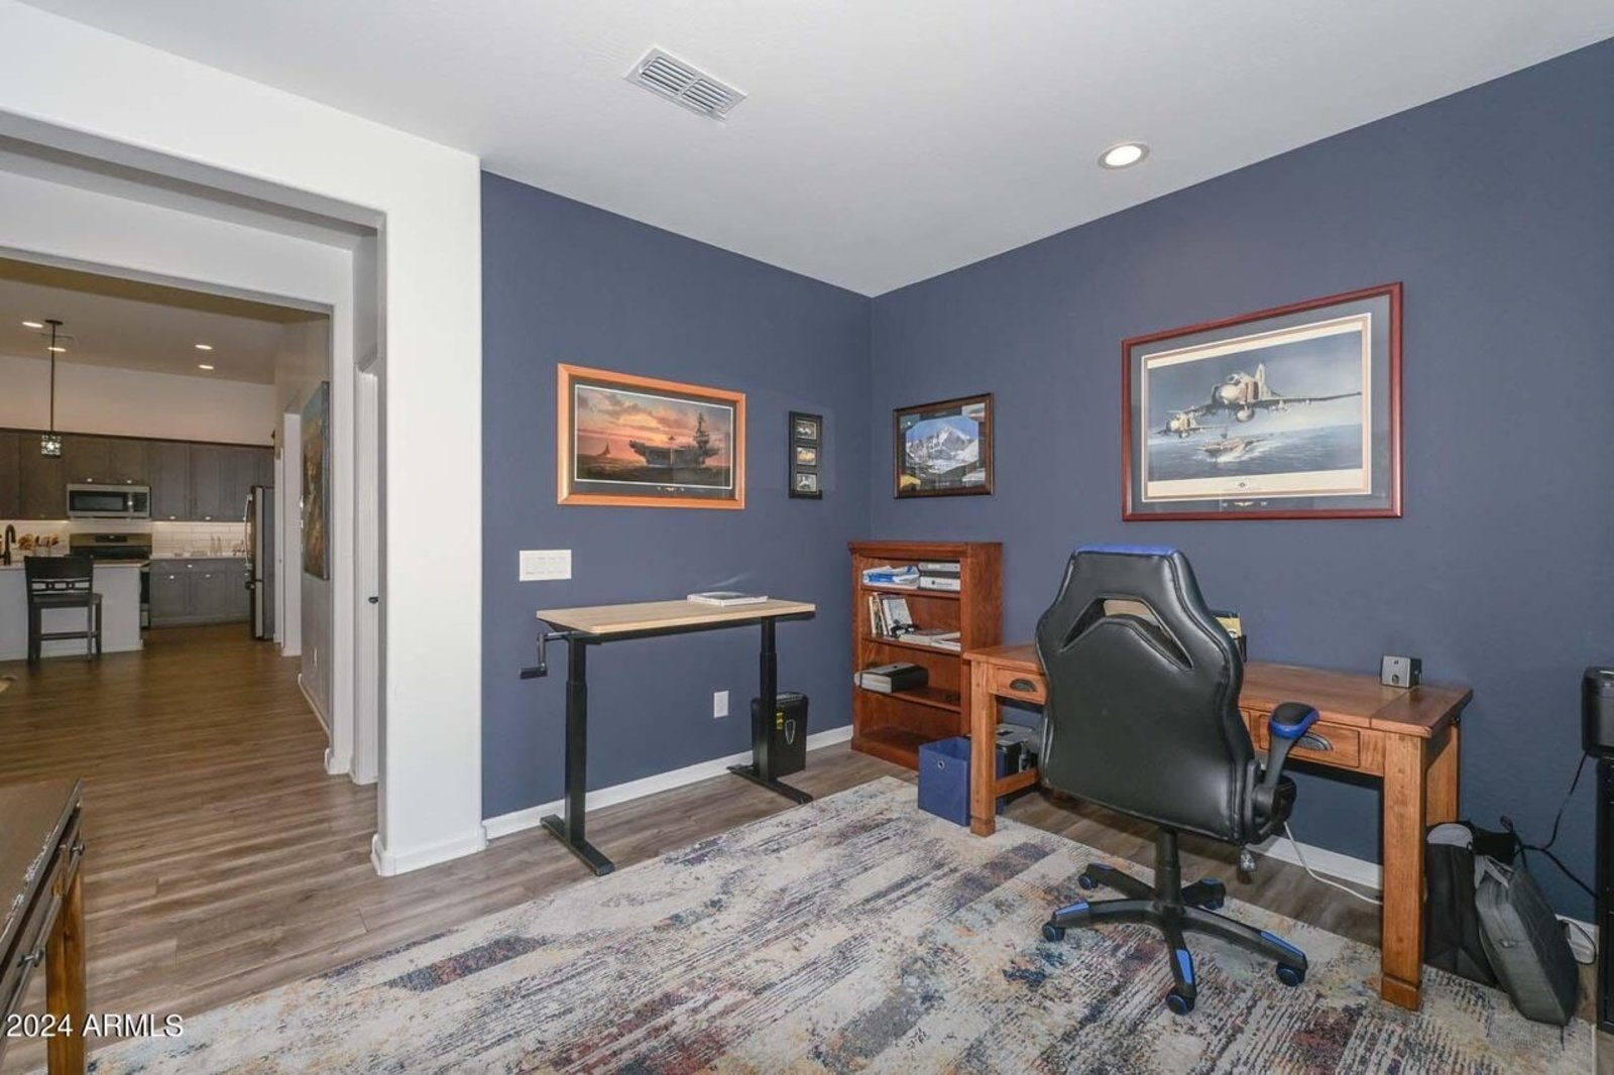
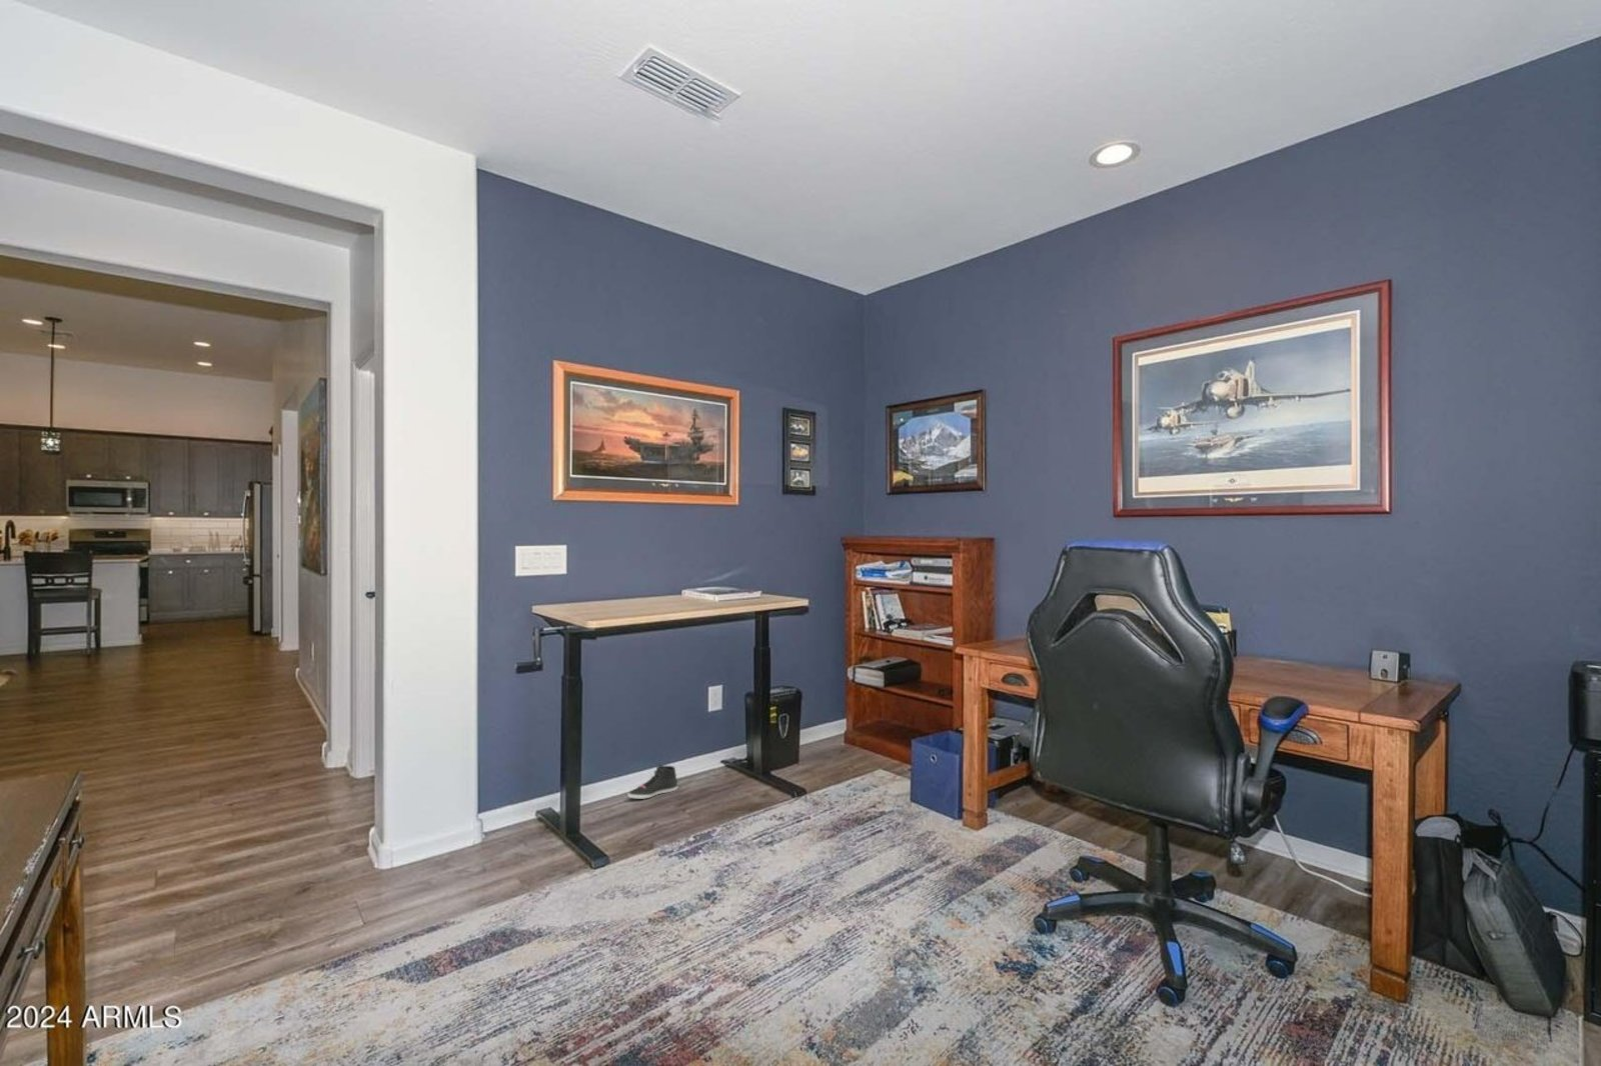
+ sneaker (652, 780)
